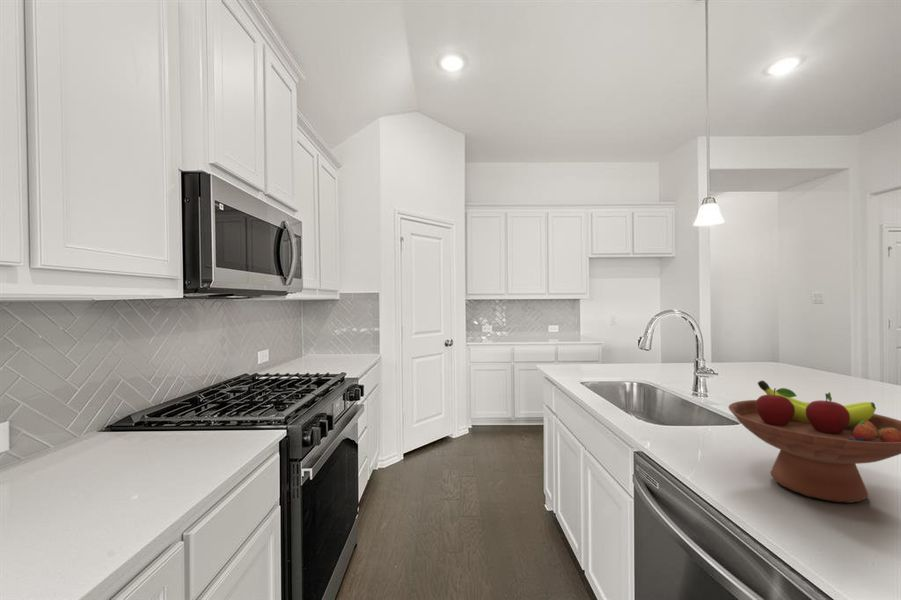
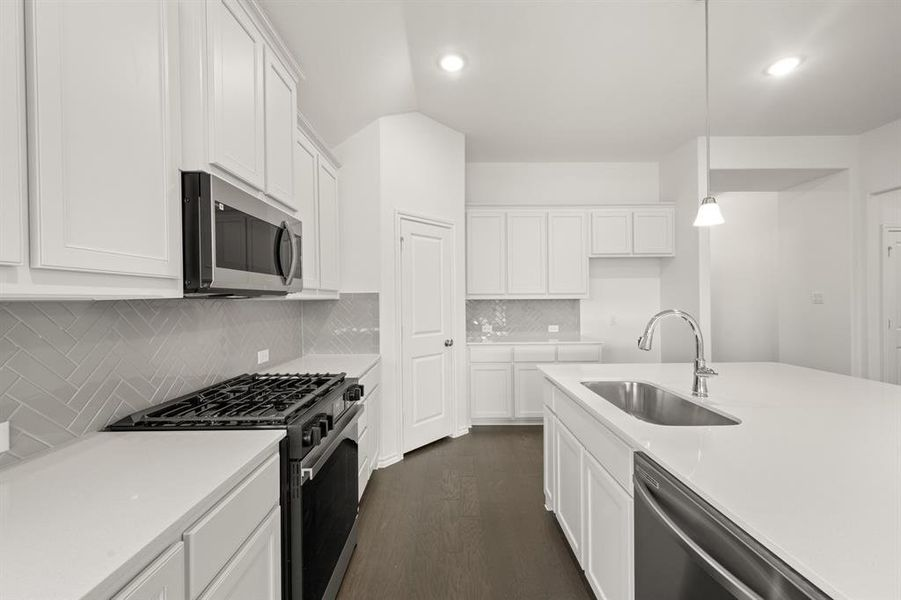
- fruit bowl (816, 438)
